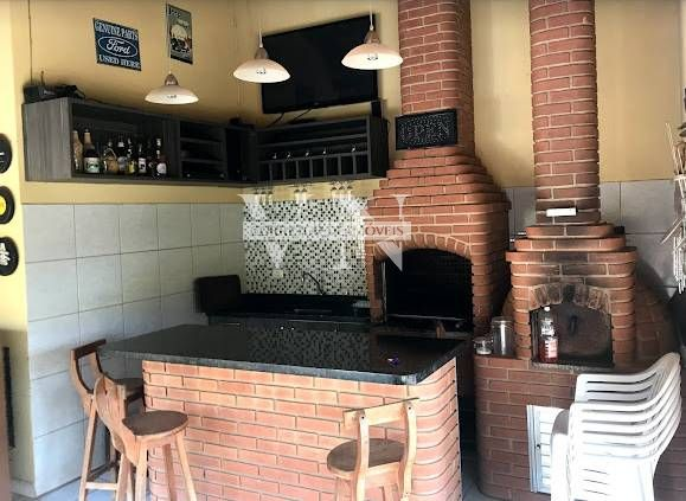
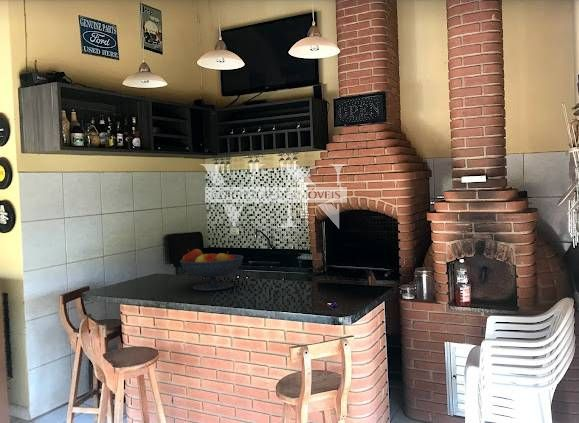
+ fruit bowl (212, 267)
